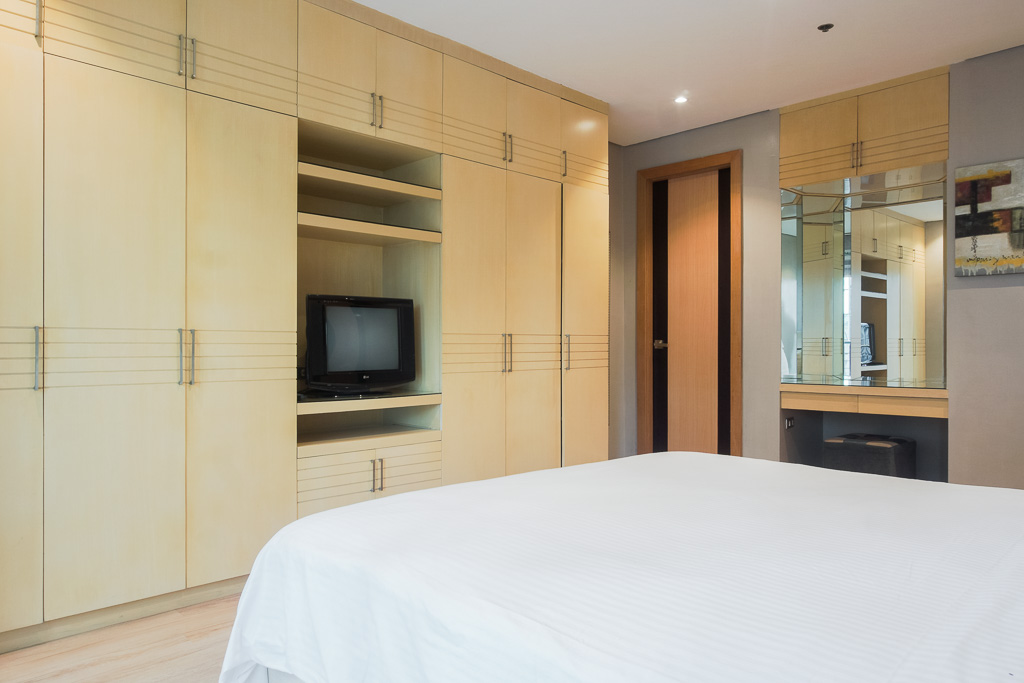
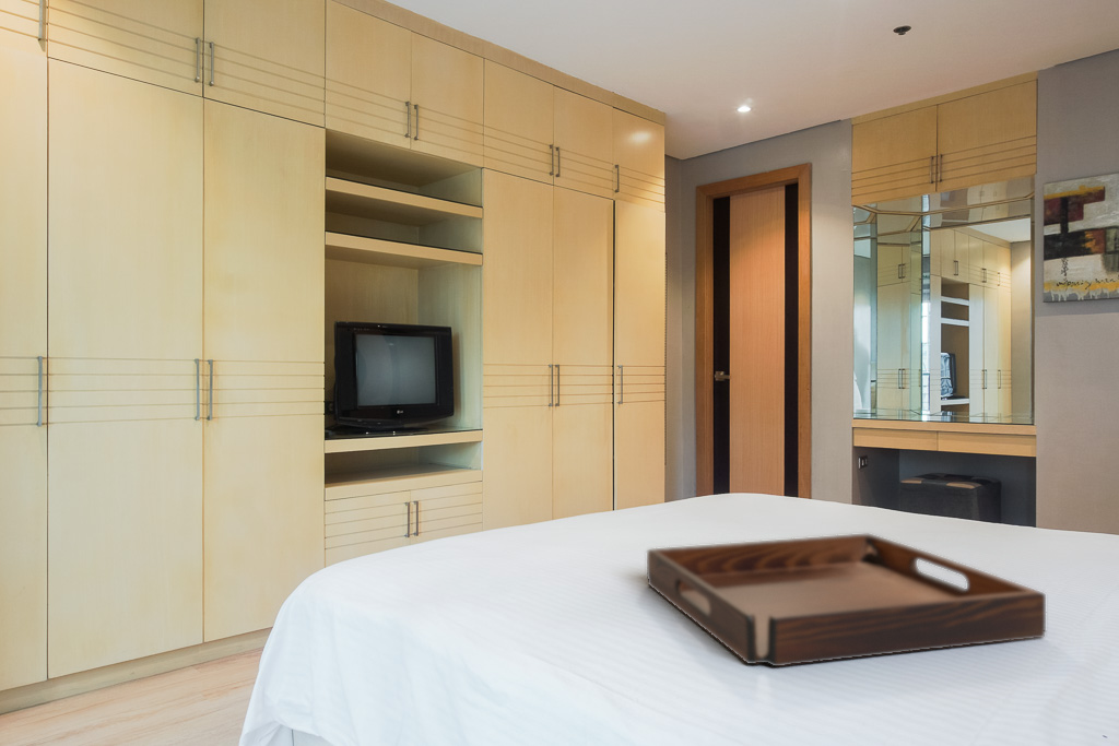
+ serving tray (823, 587)
